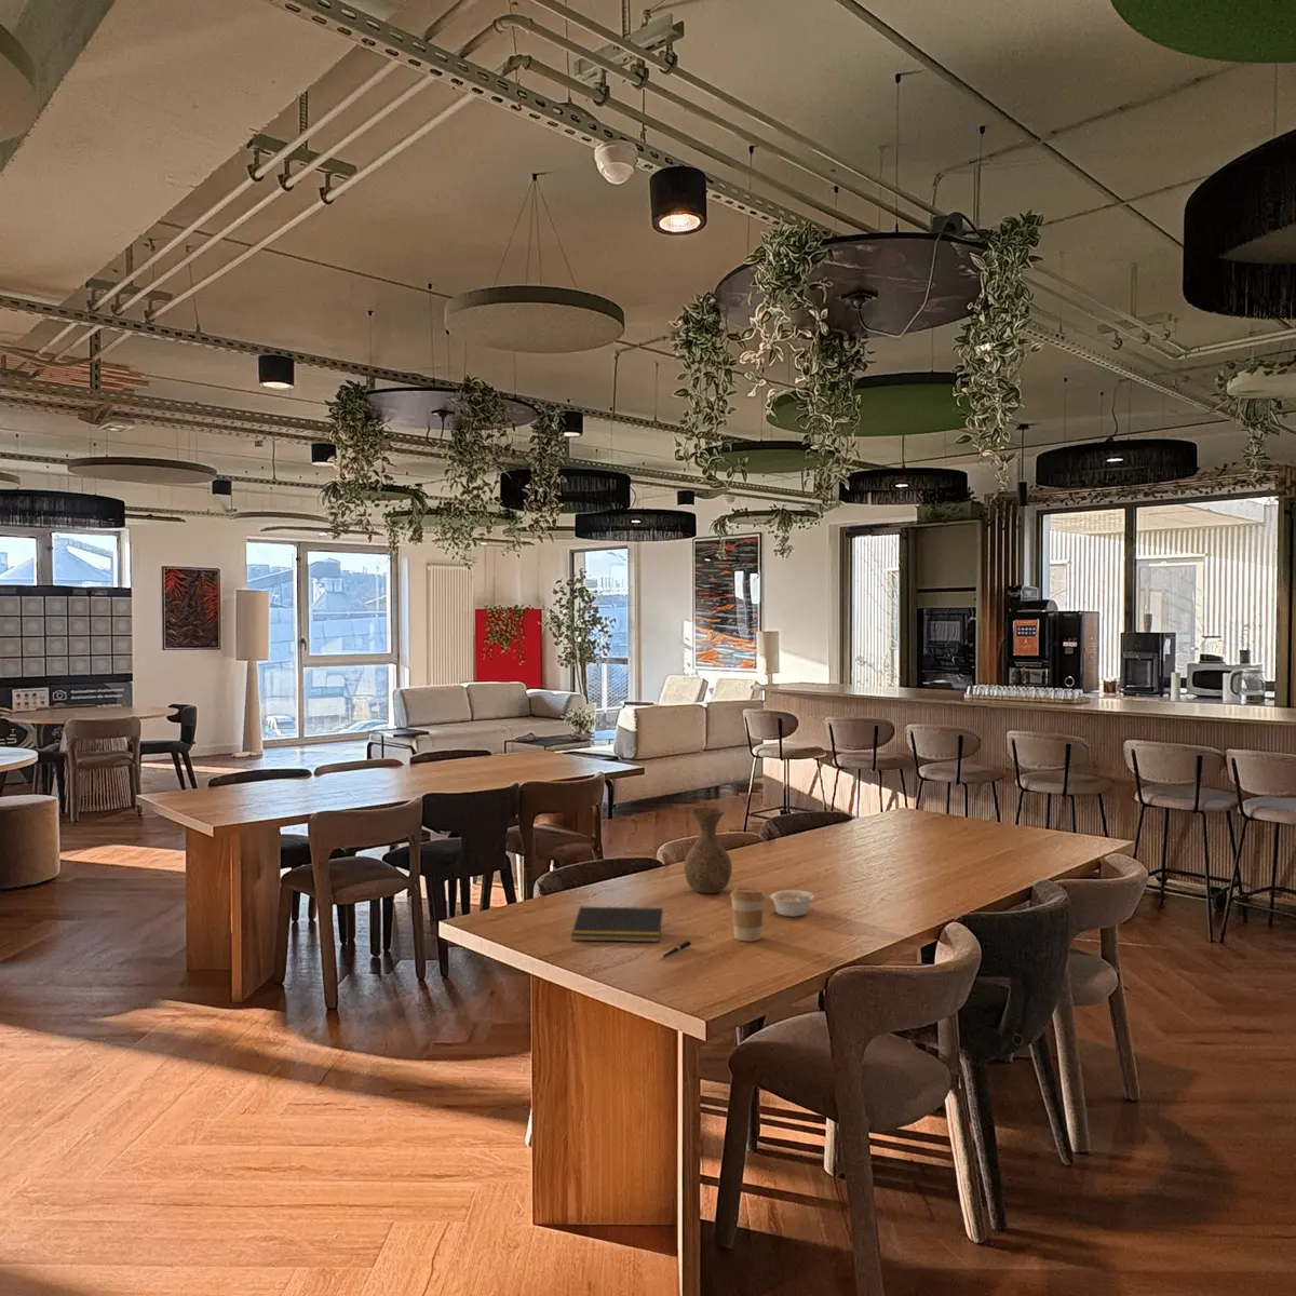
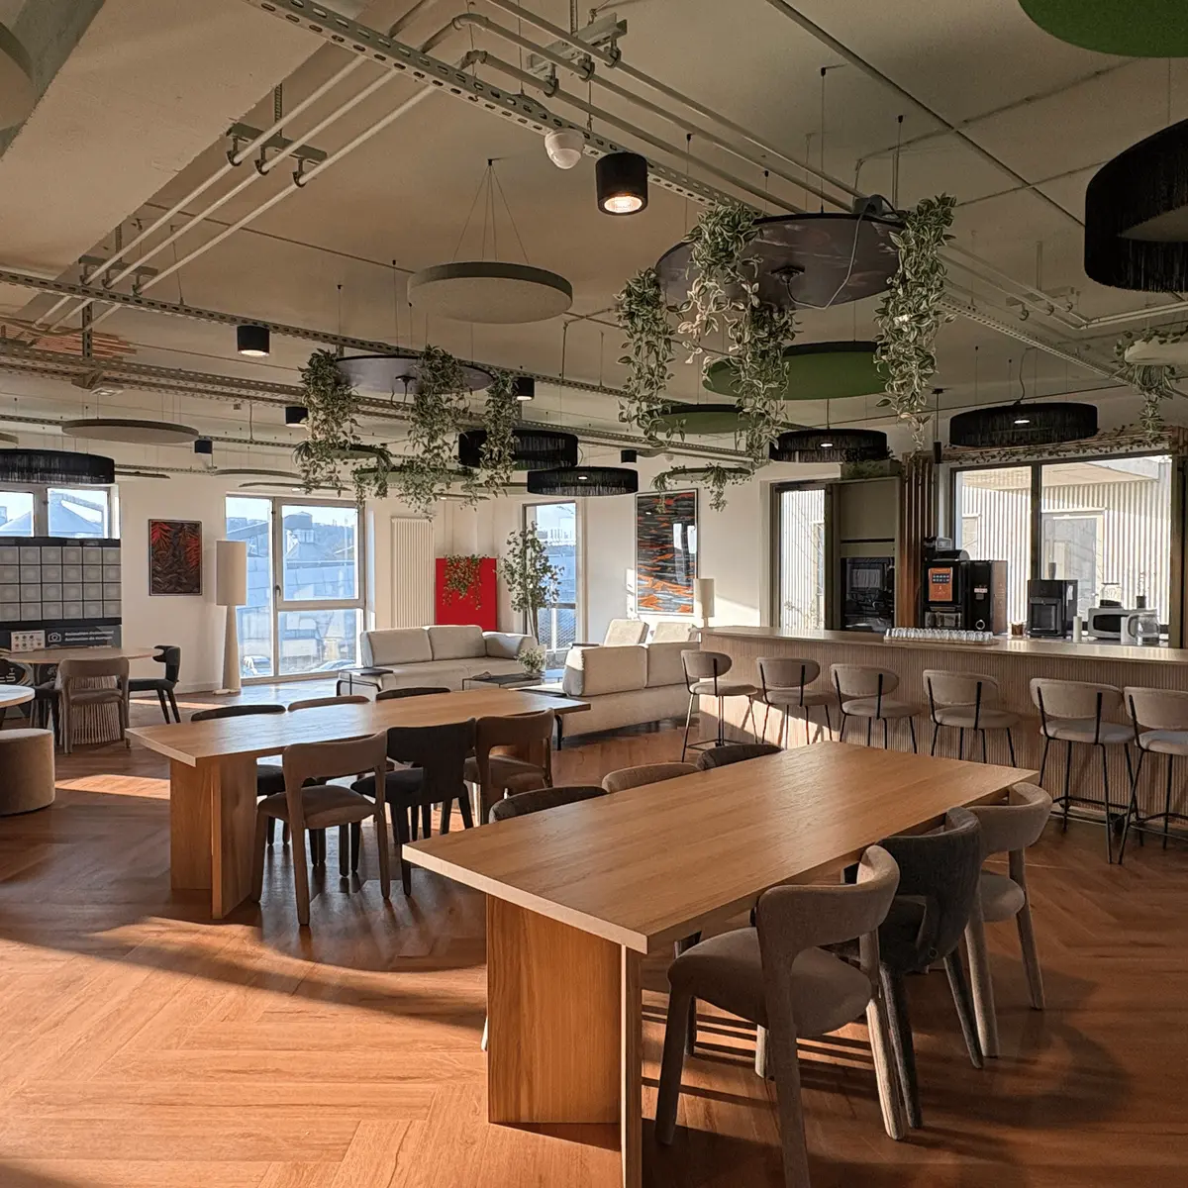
- pen (674, 949)
- notepad (618, 923)
- coffee cup (748, 913)
- vase (707, 850)
- legume (793, 902)
